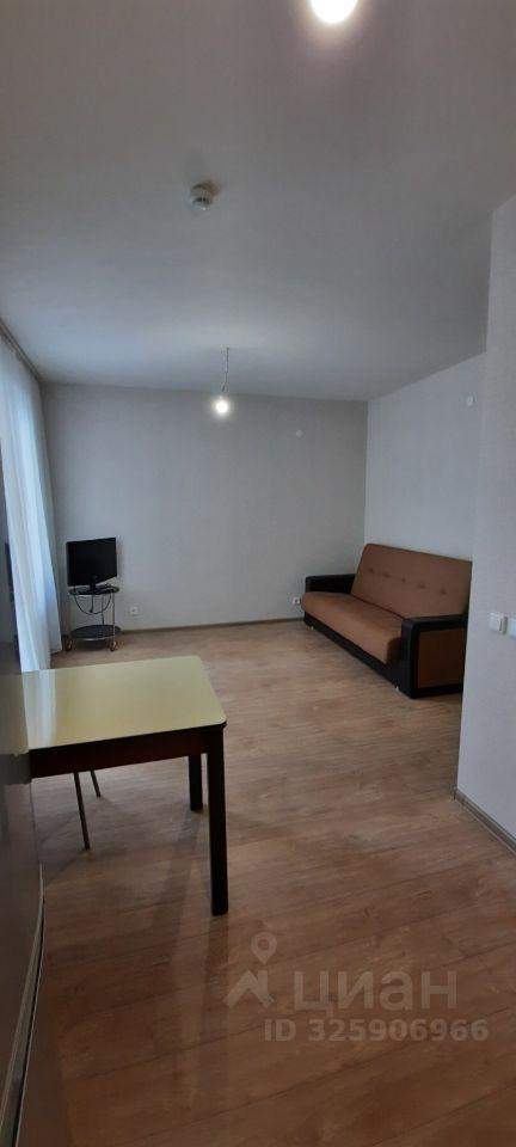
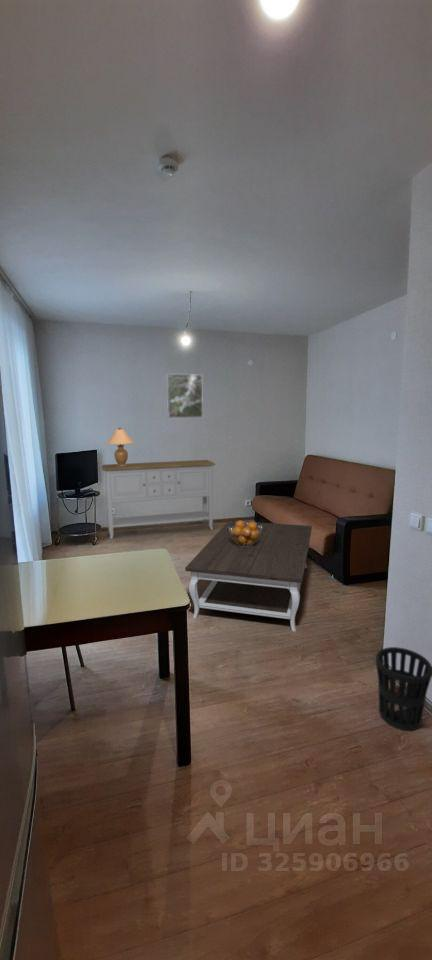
+ sideboard (160, 498)
+ table lamp (120, 446)
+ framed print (185, 396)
+ fruit basket (245, 532)
+ coffee table (257, 566)
+ wastebasket (401, 688)
